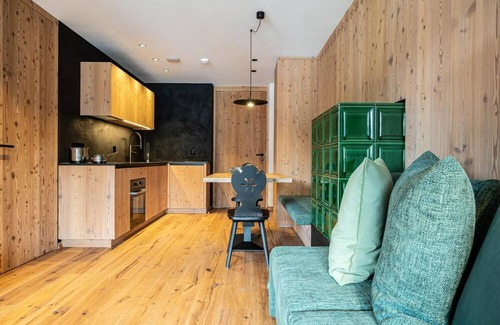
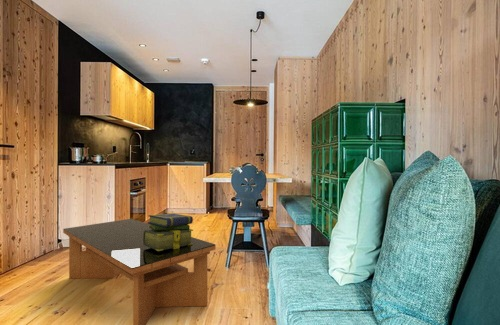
+ coffee table (131, 262)
+ stack of books (169, 229)
